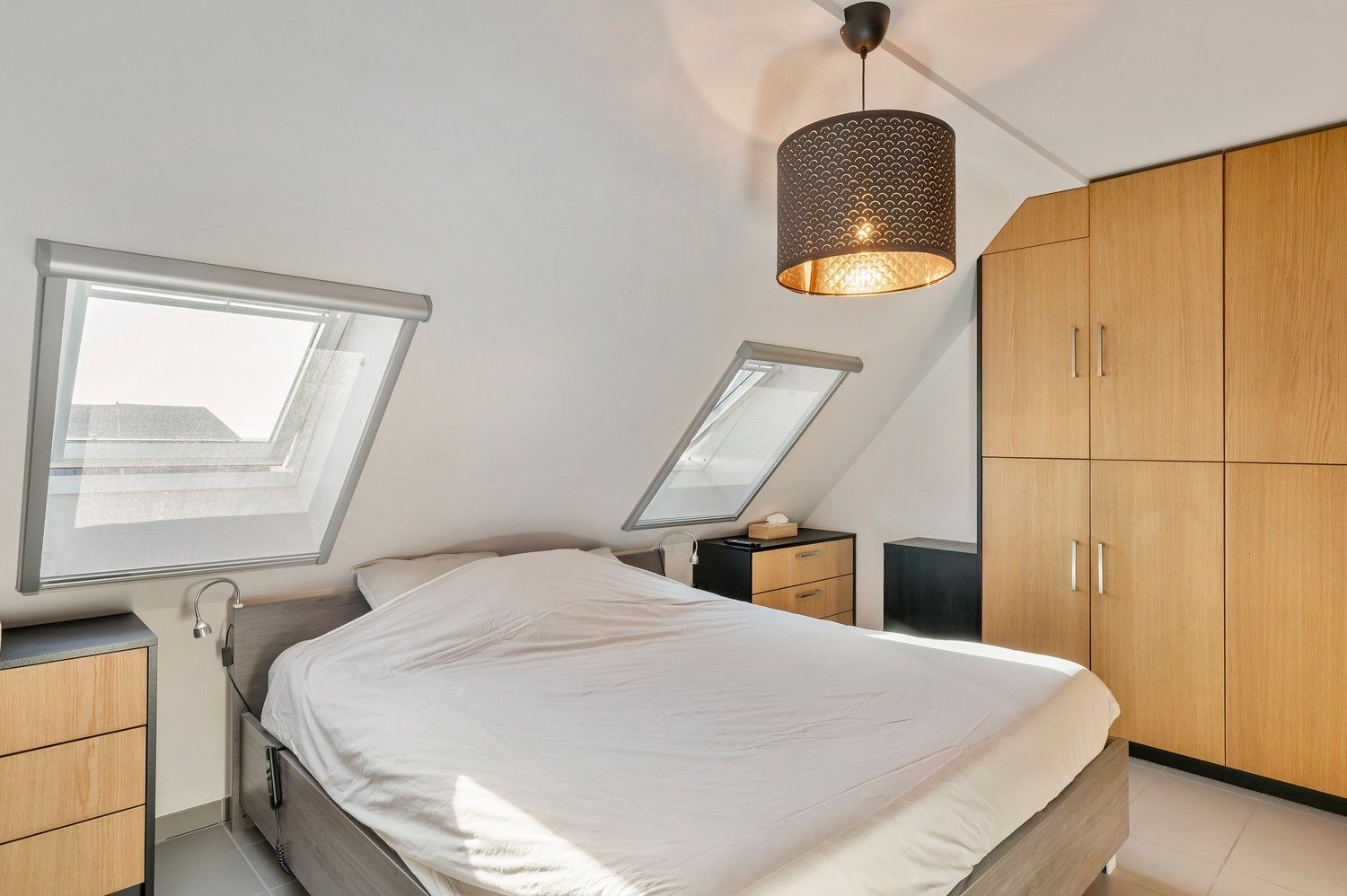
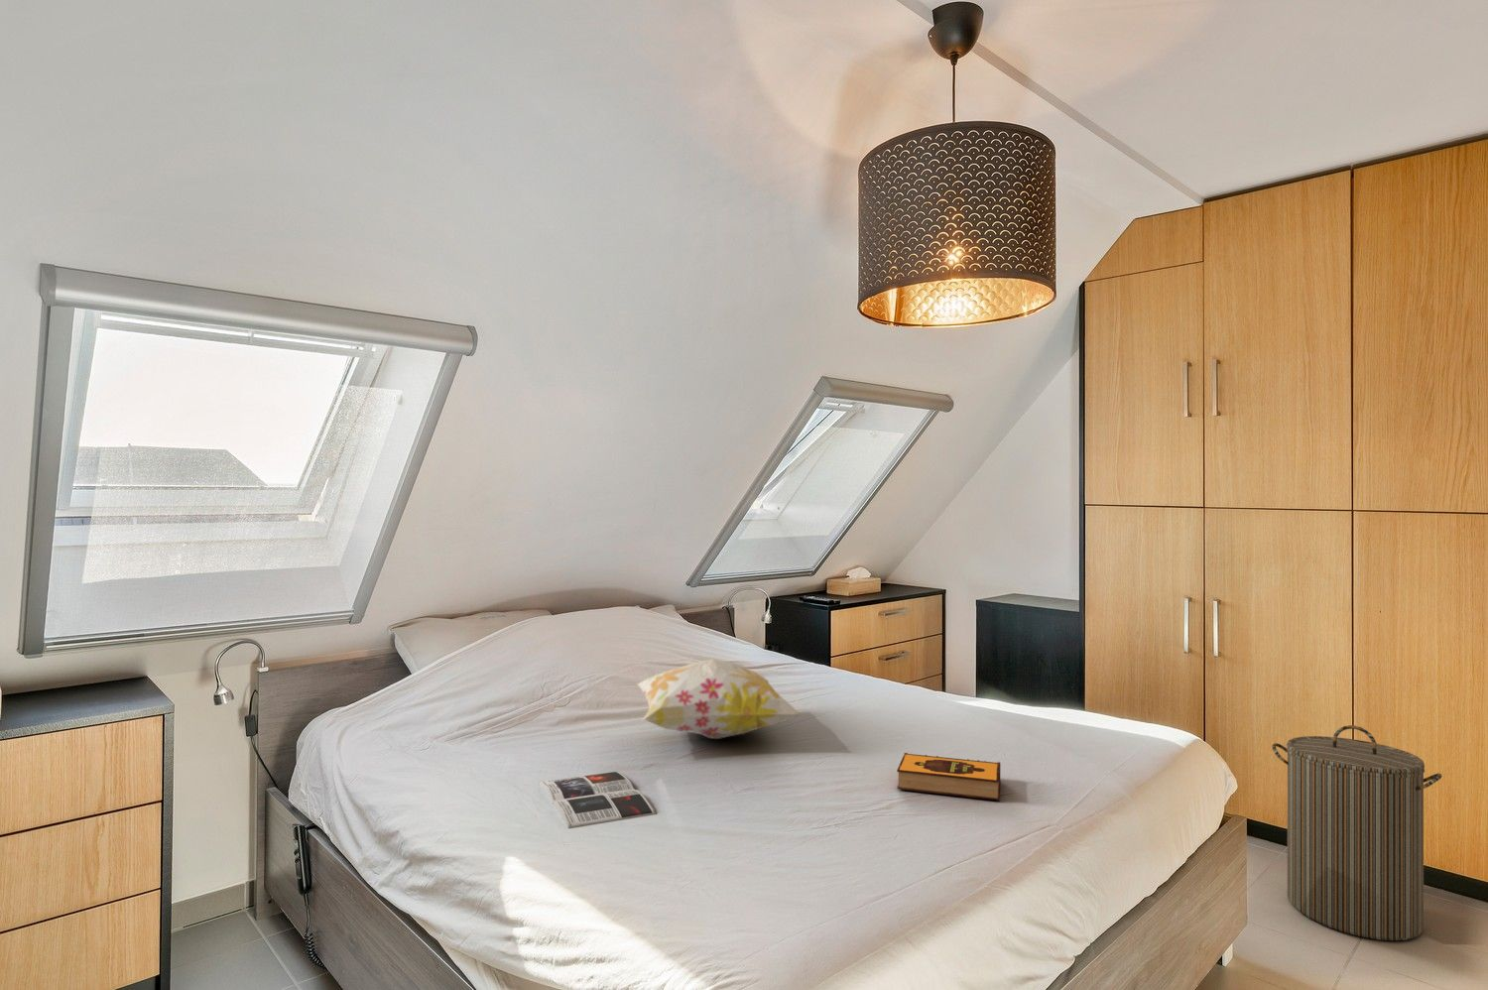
+ magazine (594, 794)
+ laundry hamper (1352, 819)
+ hardback book (949, 773)
+ decorative pillow (711, 697)
